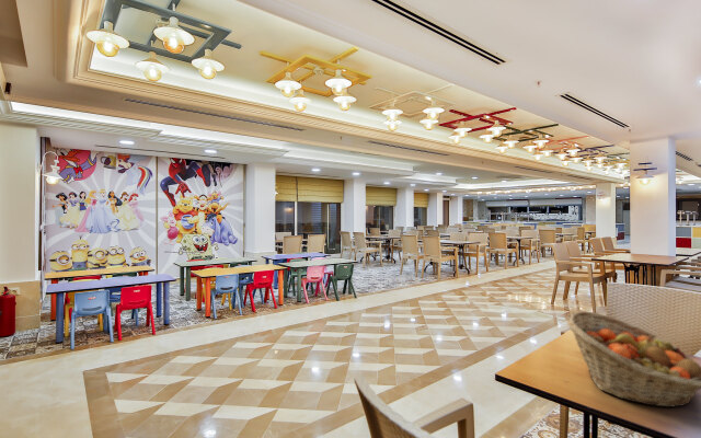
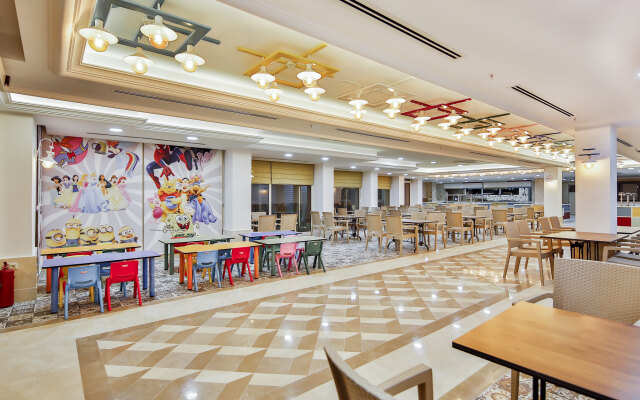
- fruit basket (630, 353)
